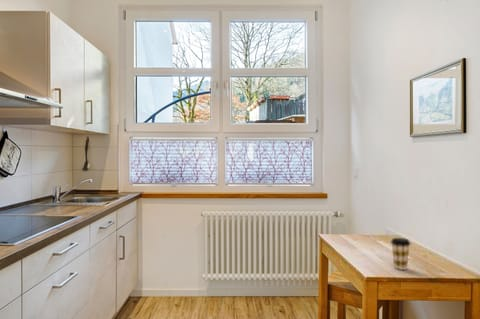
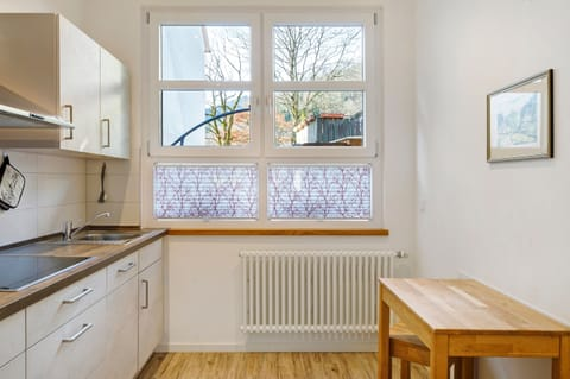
- coffee cup (400, 253)
